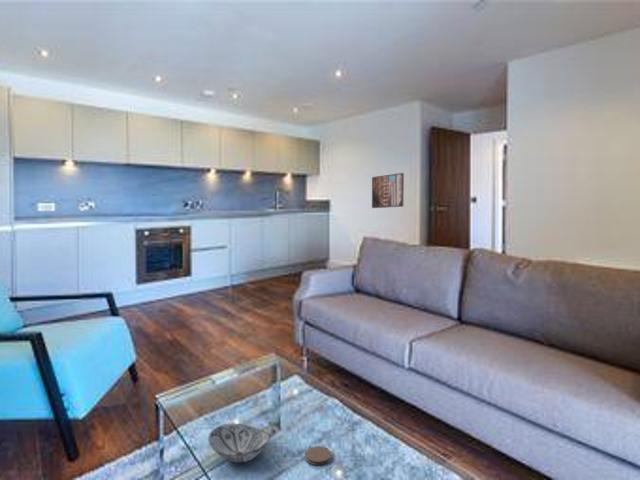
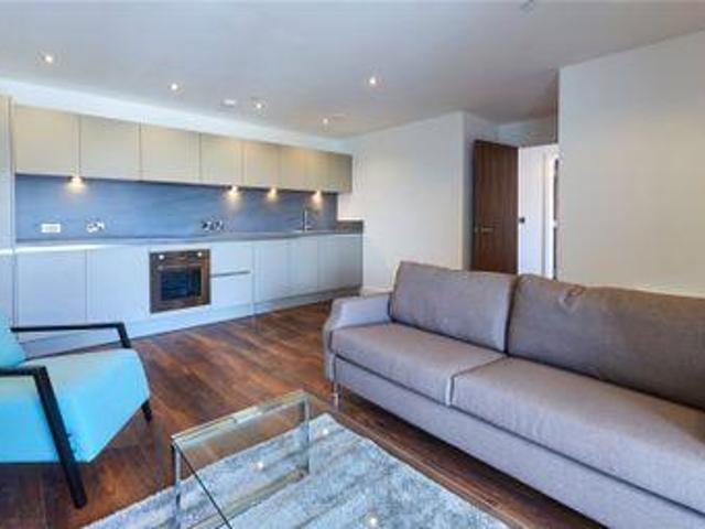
- decorative bowl (239, 445)
- coaster (318, 455)
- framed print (387, 191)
